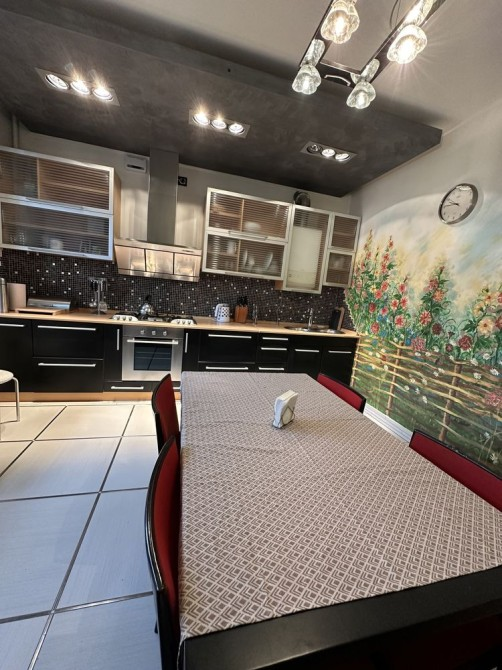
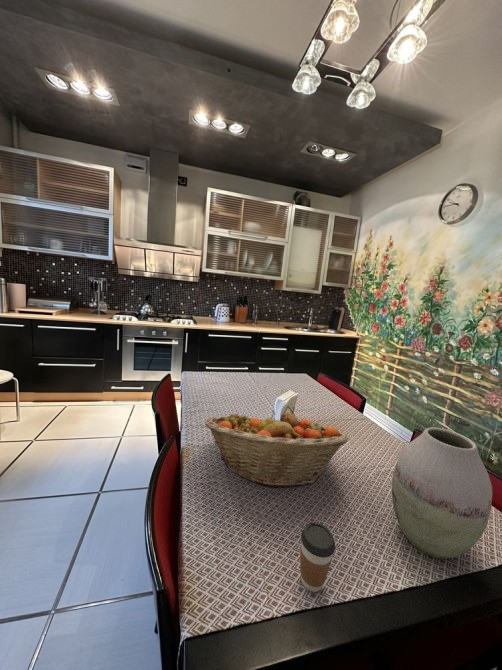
+ fruit basket (273, 438)
+ coffee cup (315, 558)
+ vase (437, 489)
